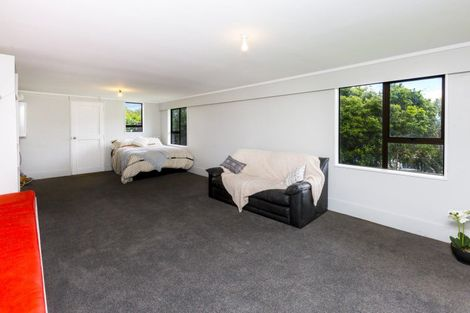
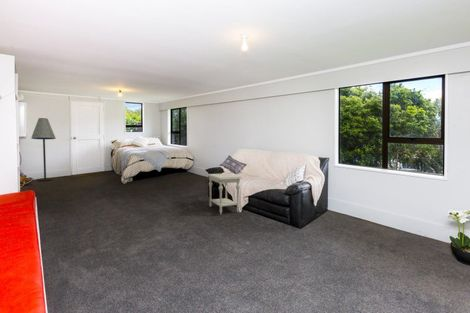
+ side table (225, 192)
+ floor lamp (44, 148)
